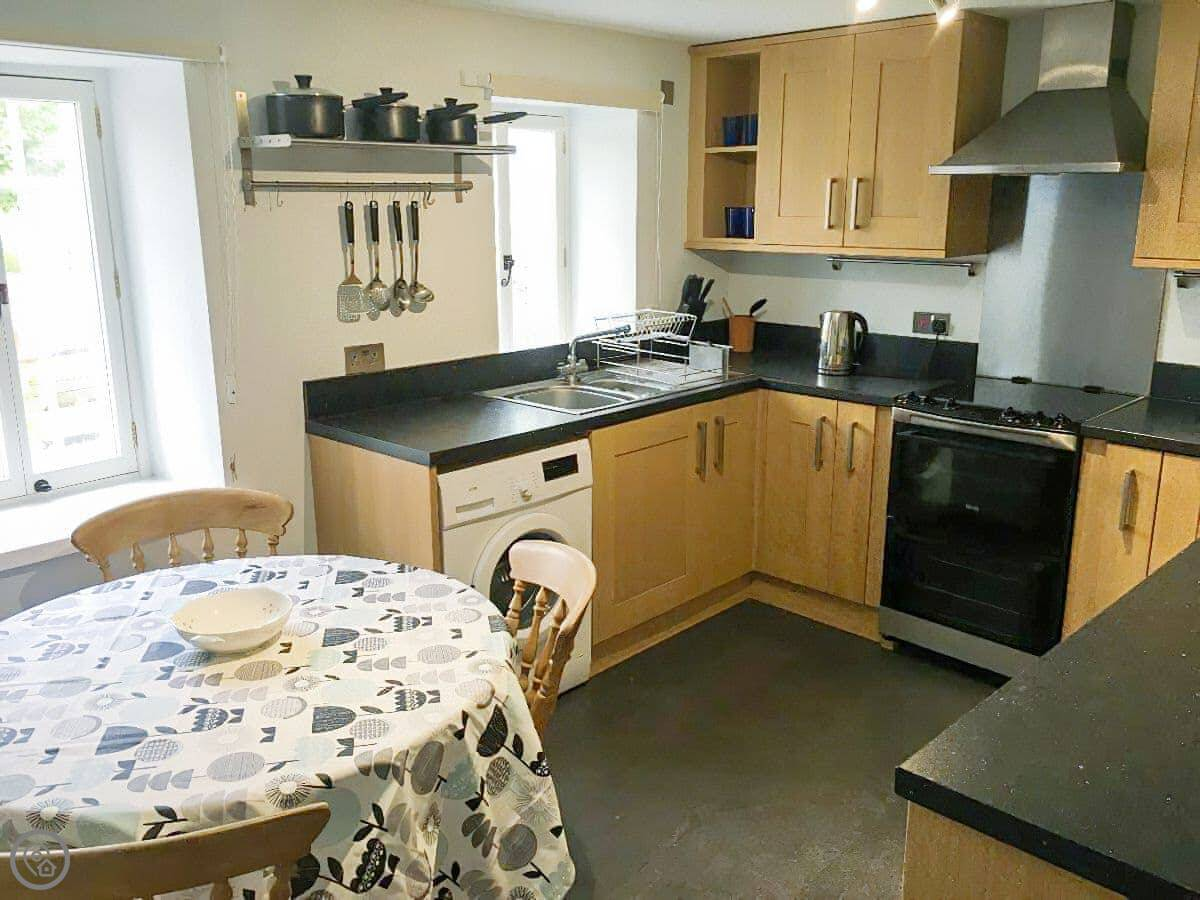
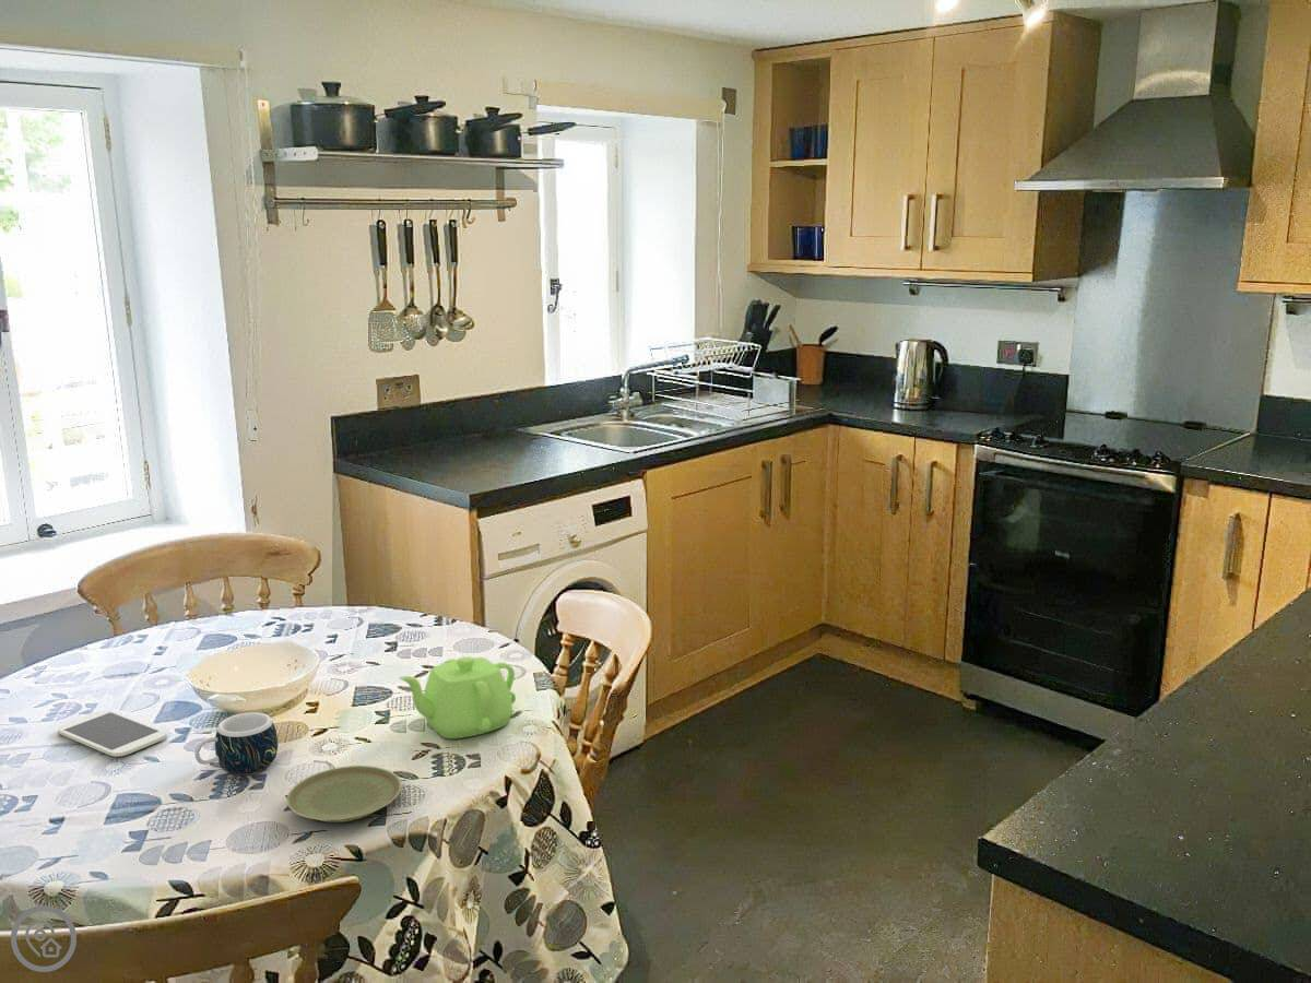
+ mug (236, 746)
+ teapot (459, 691)
+ smartphone (111, 732)
+ plate (345, 797)
